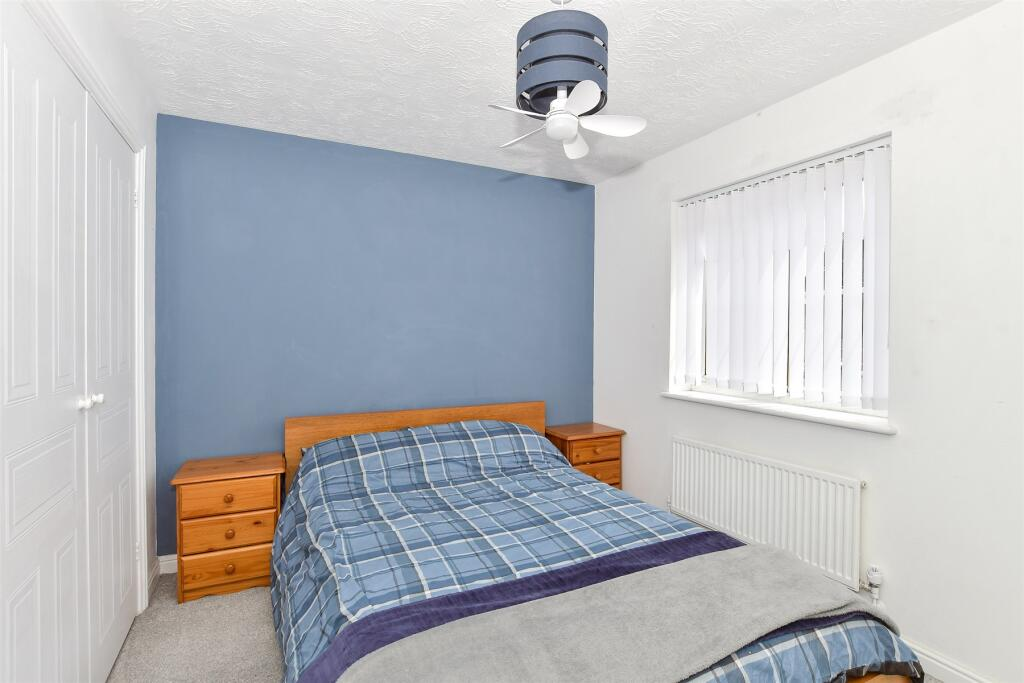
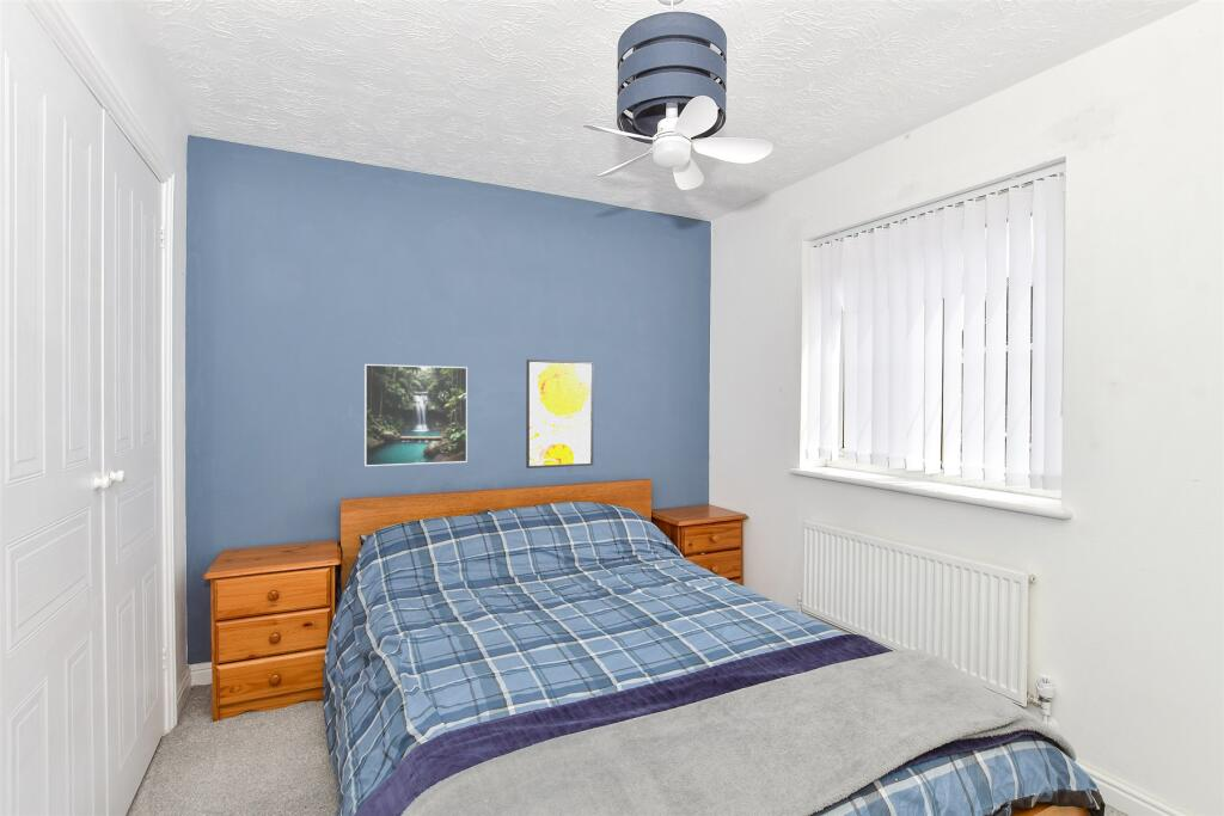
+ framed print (561, 413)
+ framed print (417, 415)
